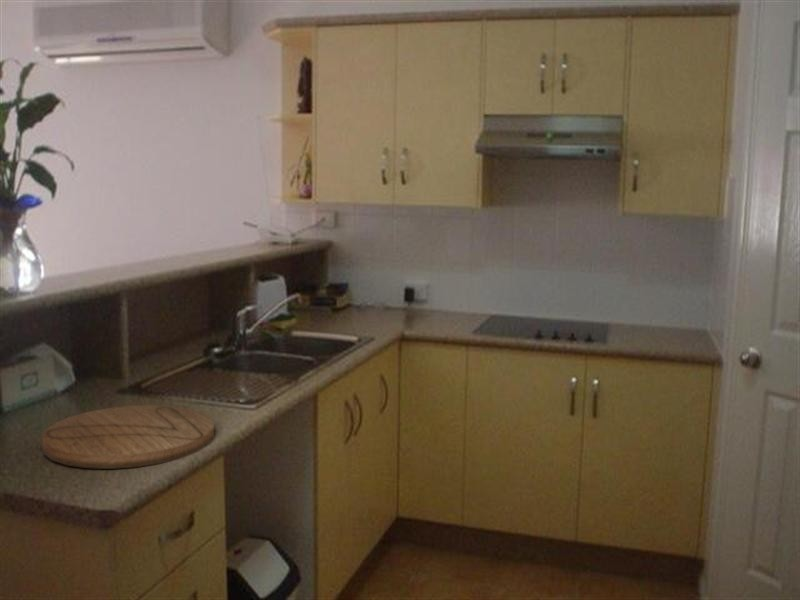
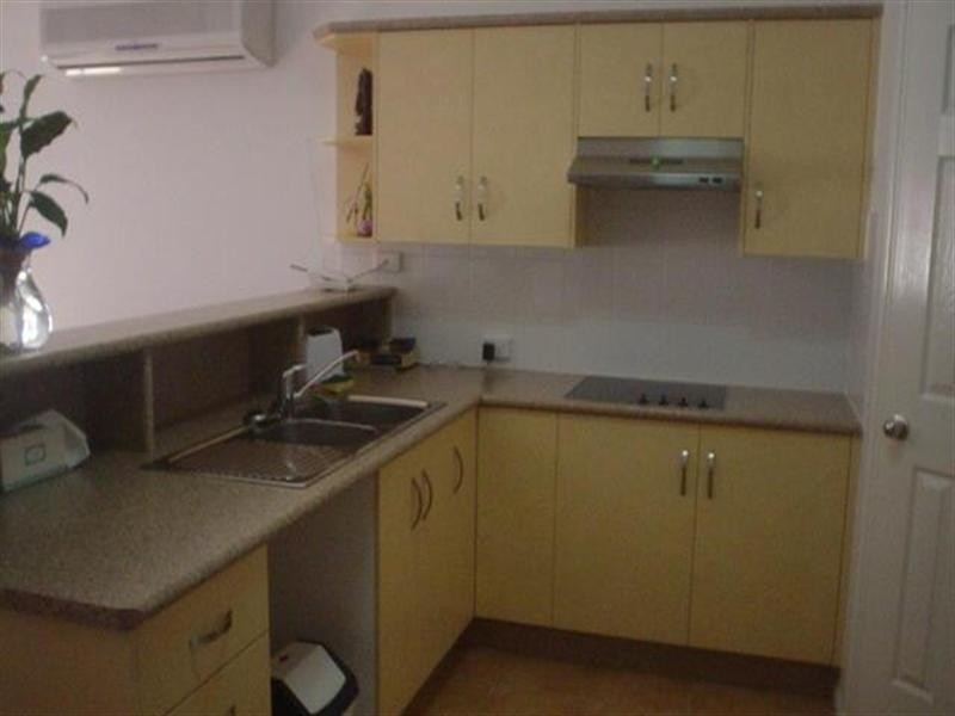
- cutting board (131, 433)
